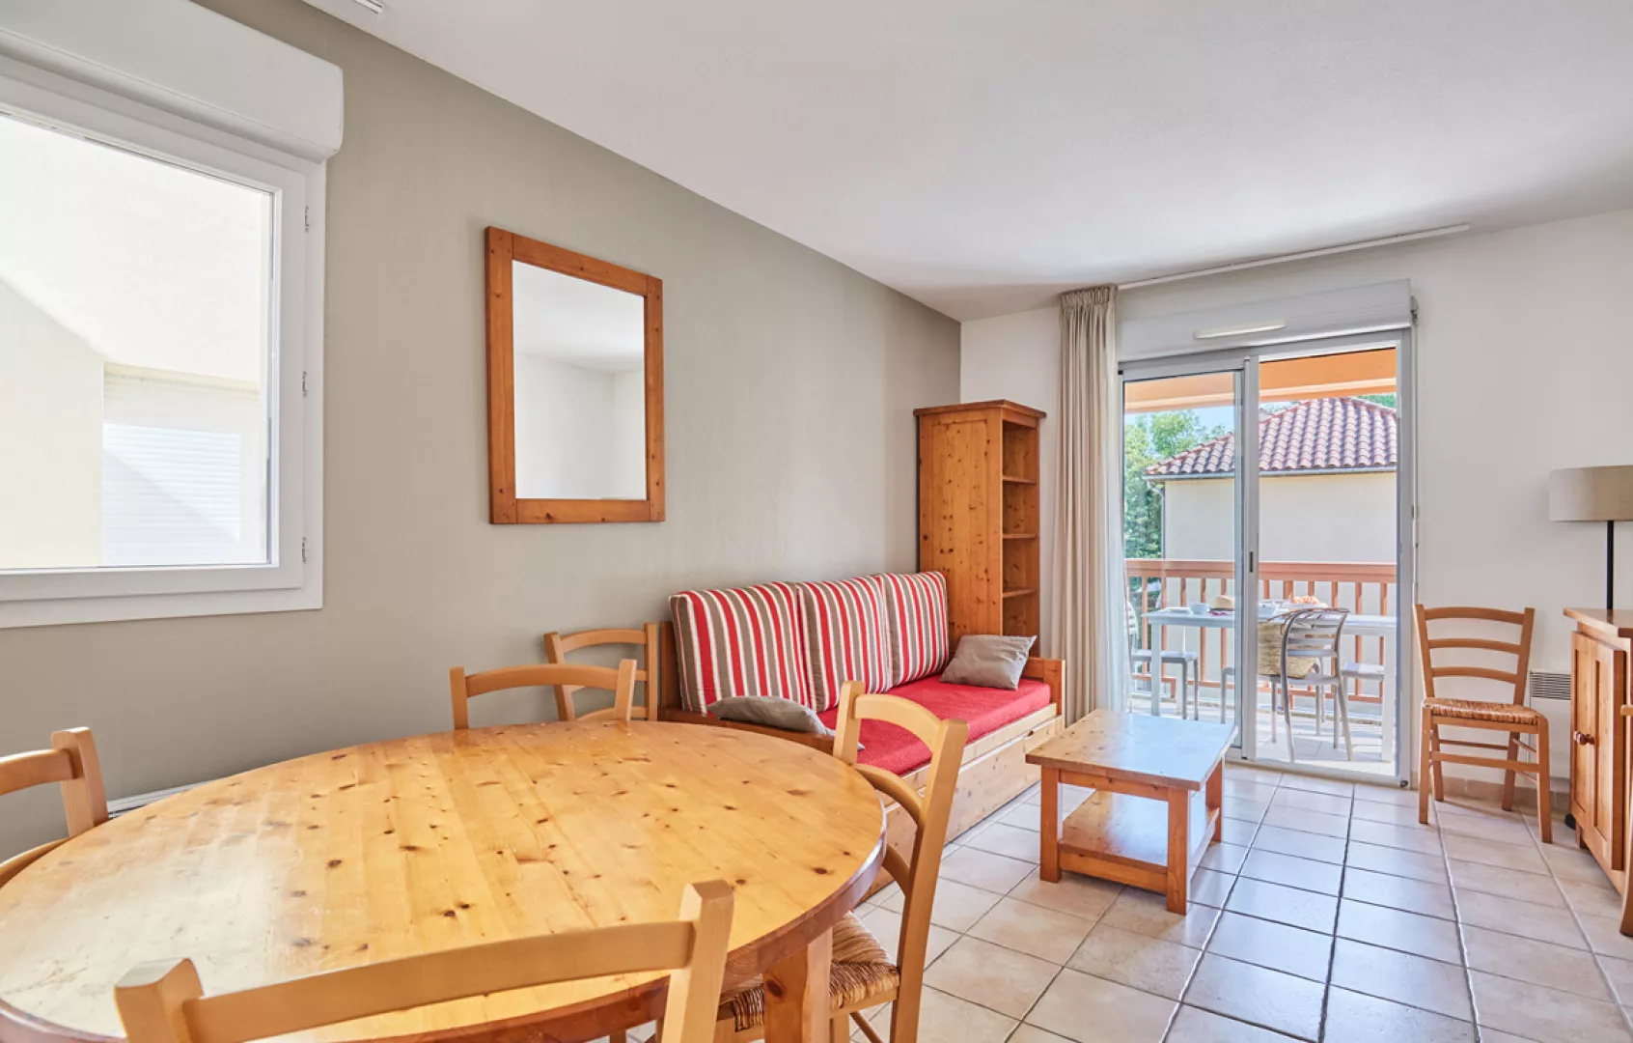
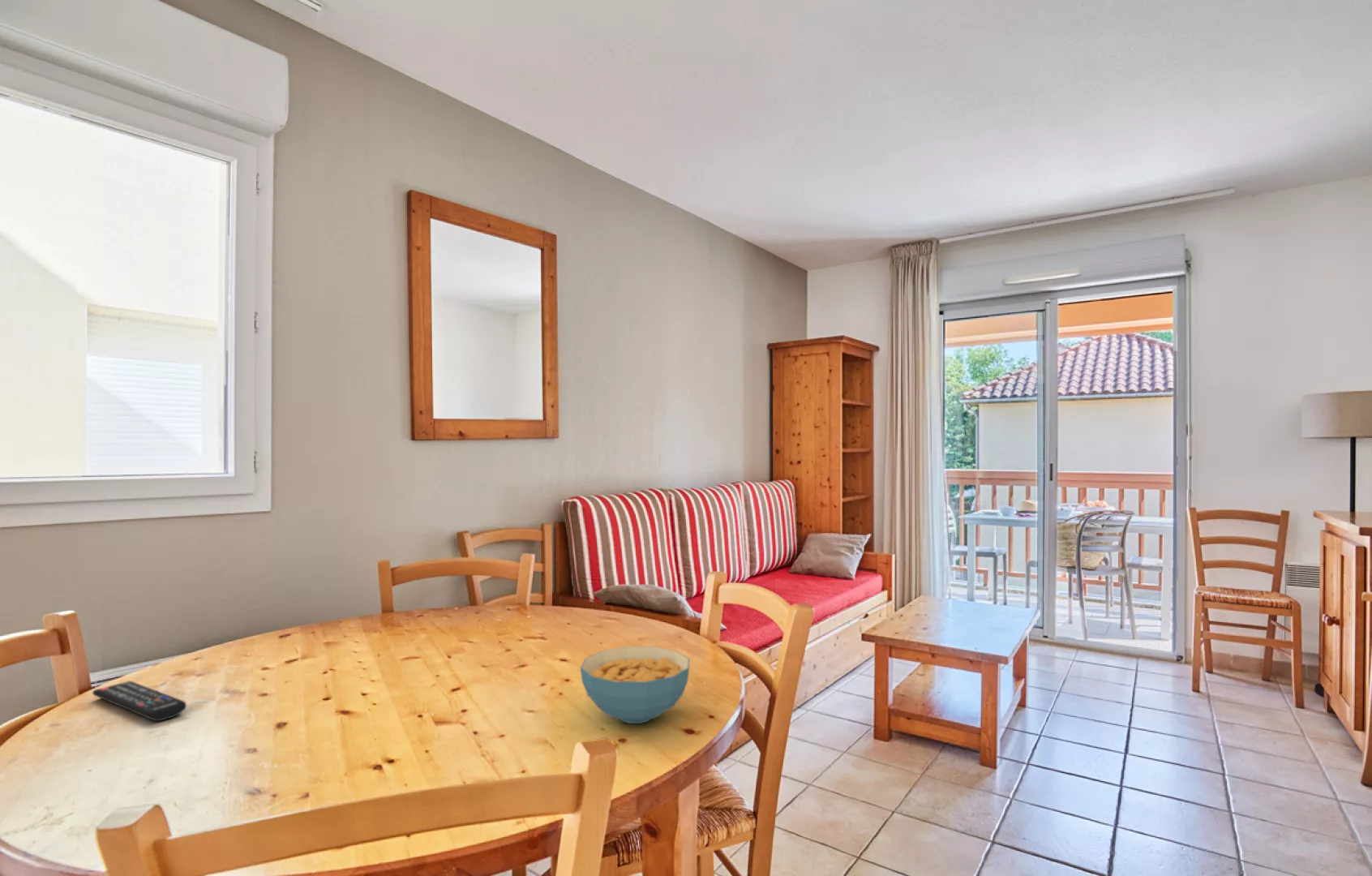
+ cereal bowl (636, 689)
+ remote control (138, 700)
